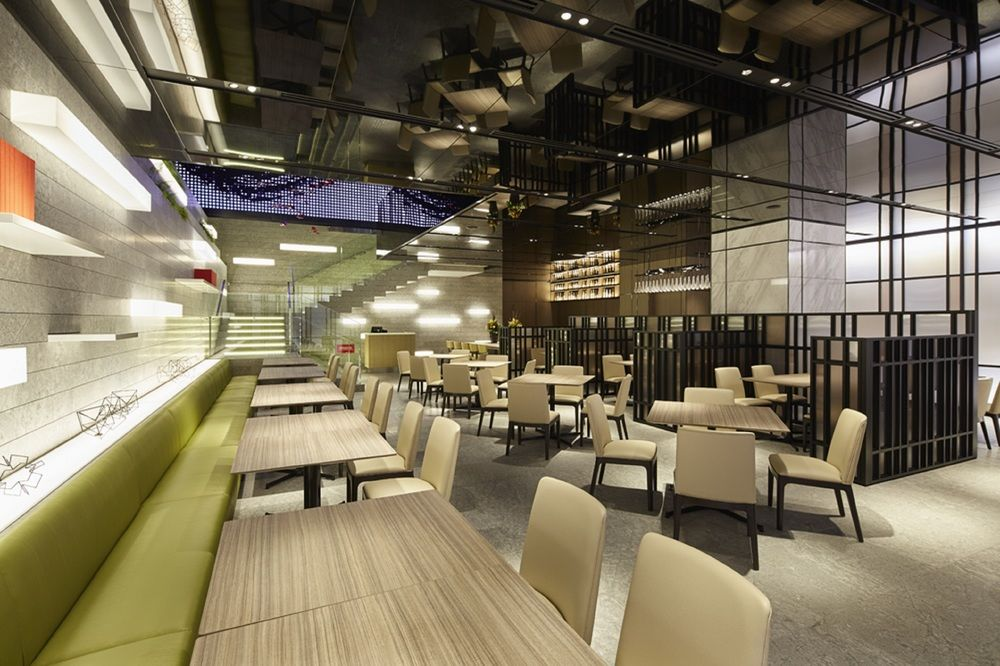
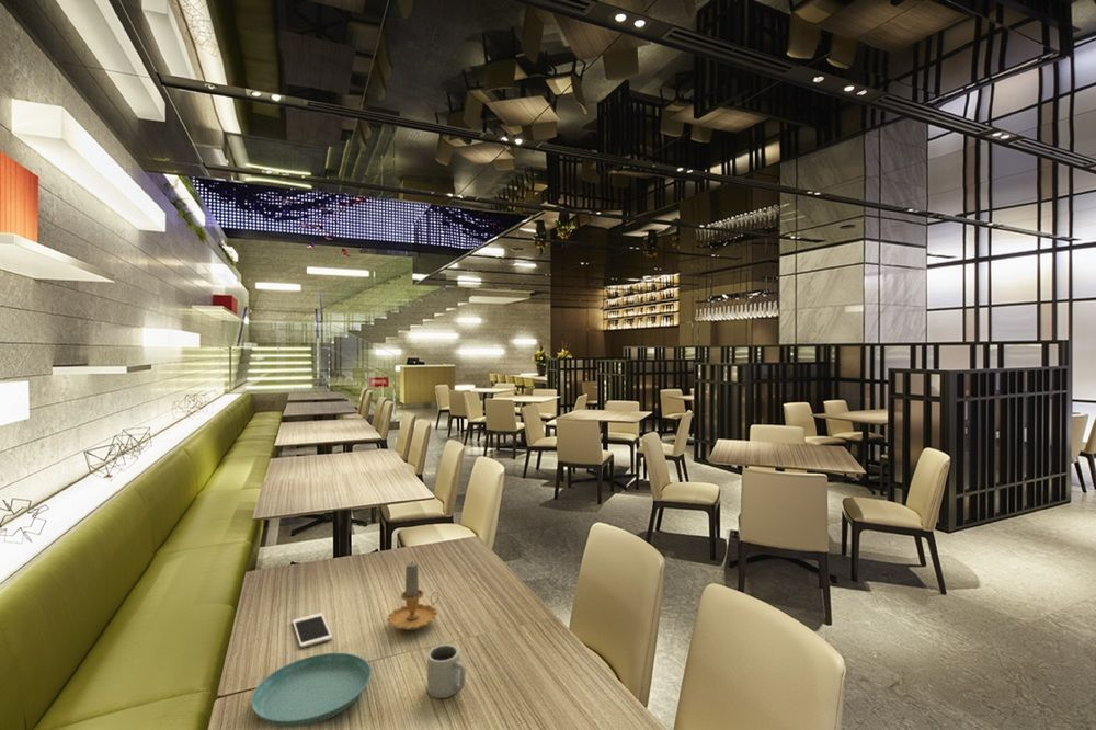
+ saucer (313, 689)
+ cup (447, 672)
+ cell phone (311, 629)
+ candle (416, 590)
